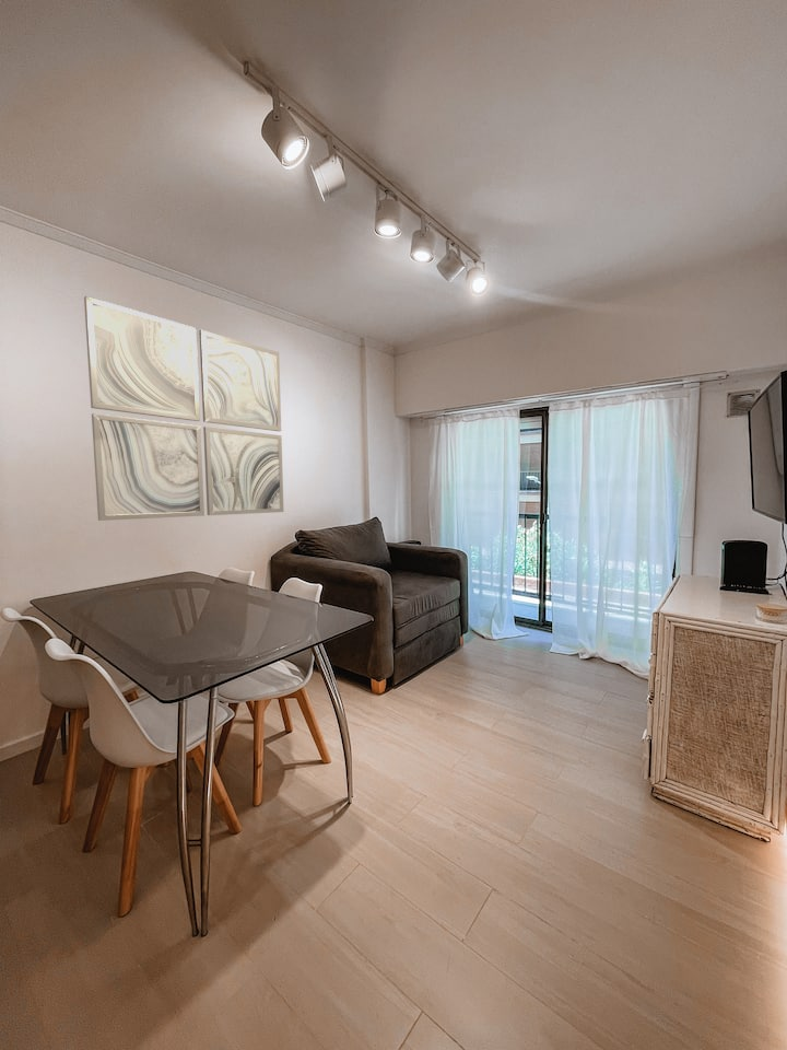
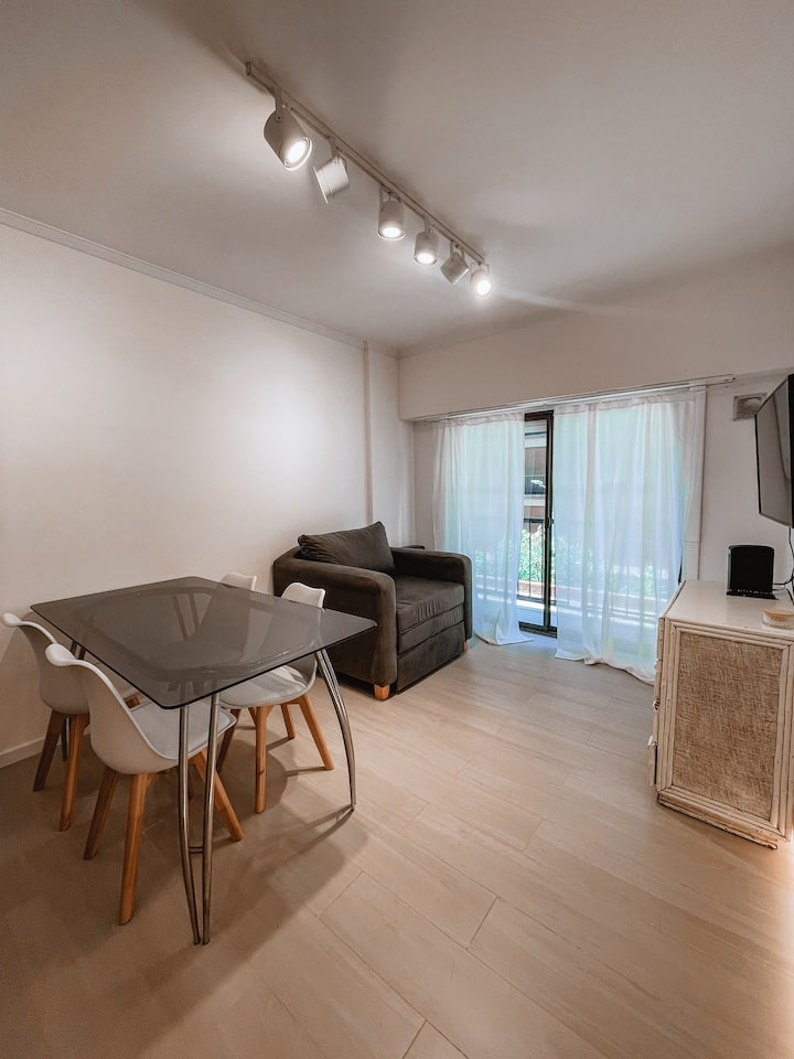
- wall art (203, 421)
